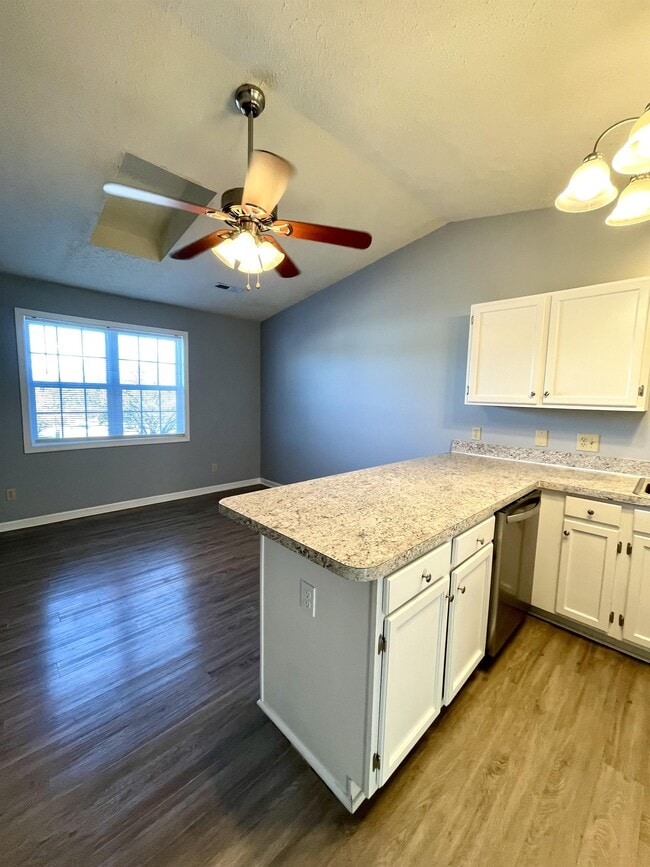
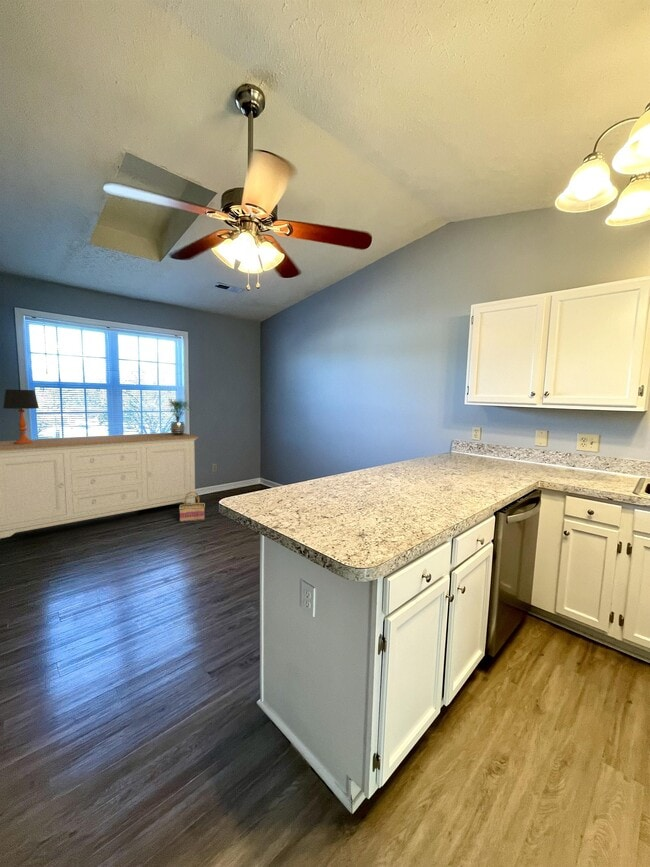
+ potted plant (178, 416)
+ sideboard (103, 480)
+ basket (192, 506)
+ table lamp (21, 416)
